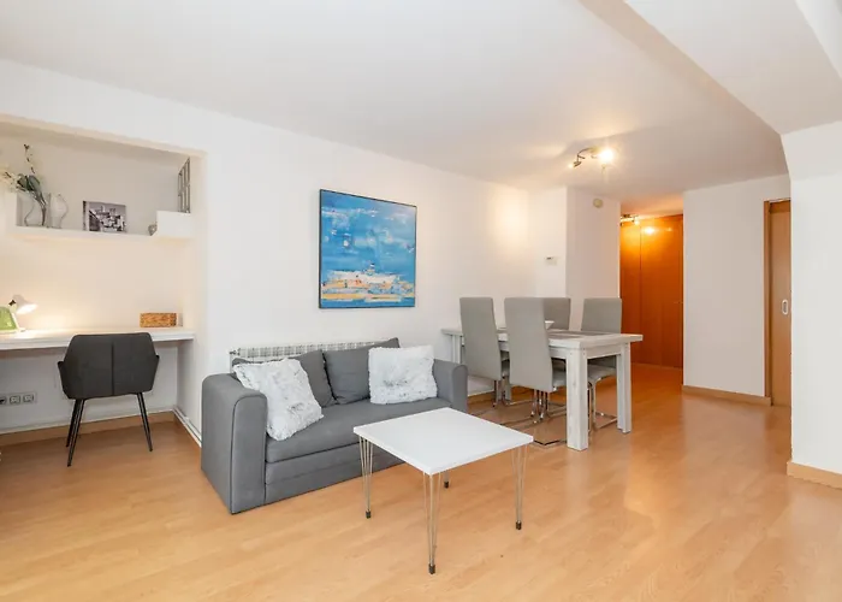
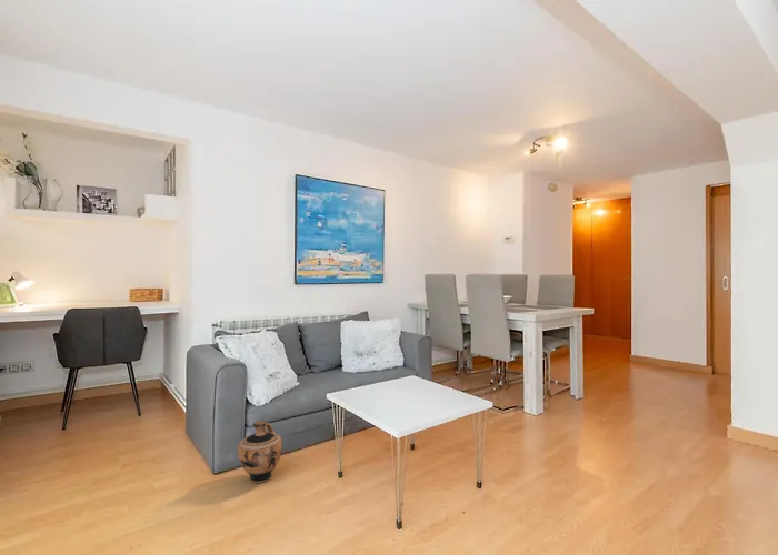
+ ceramic jug (260, 450)
